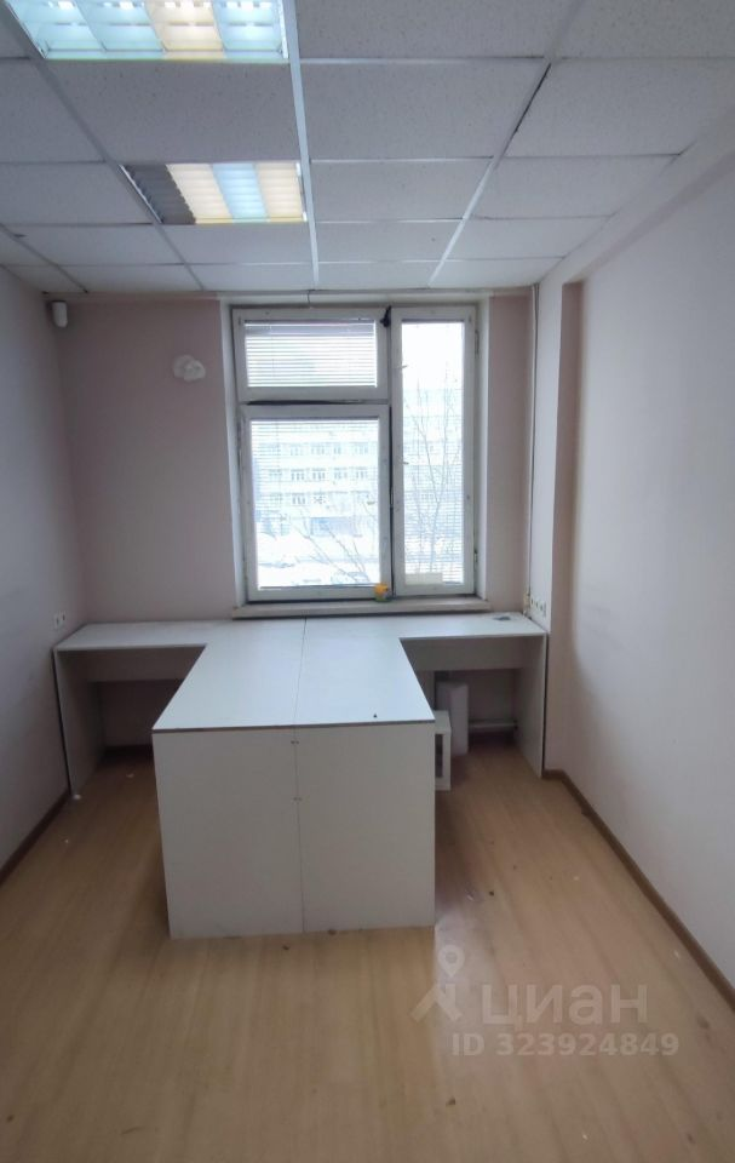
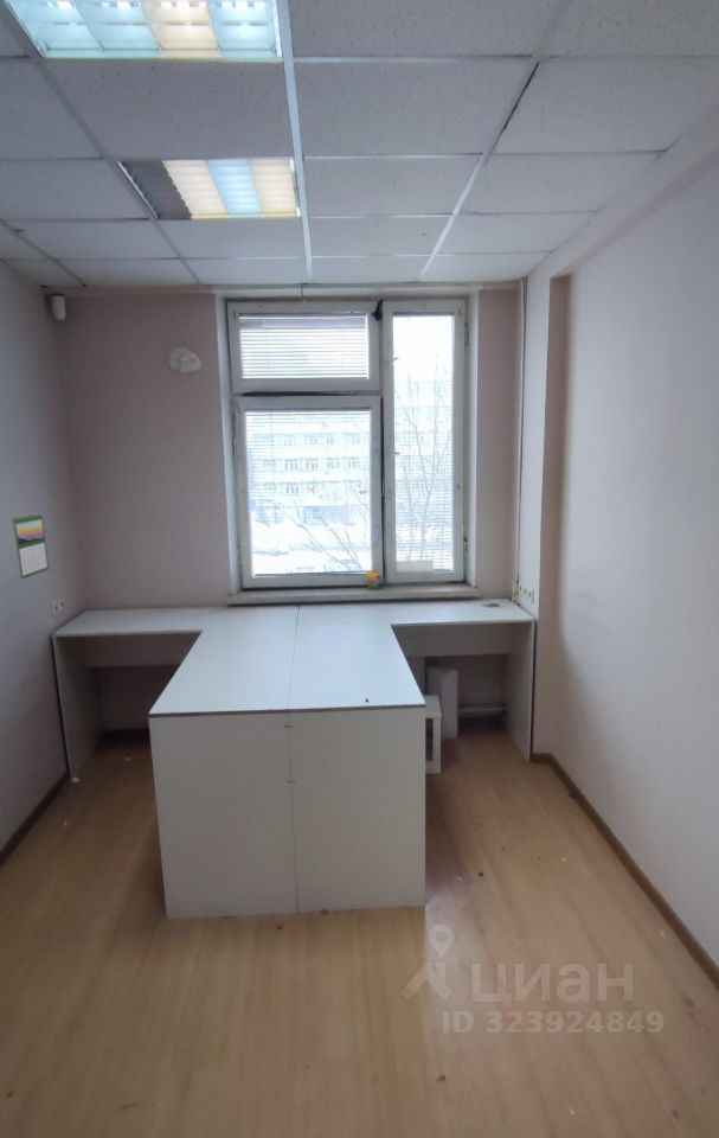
+ calendar (31, 544)
